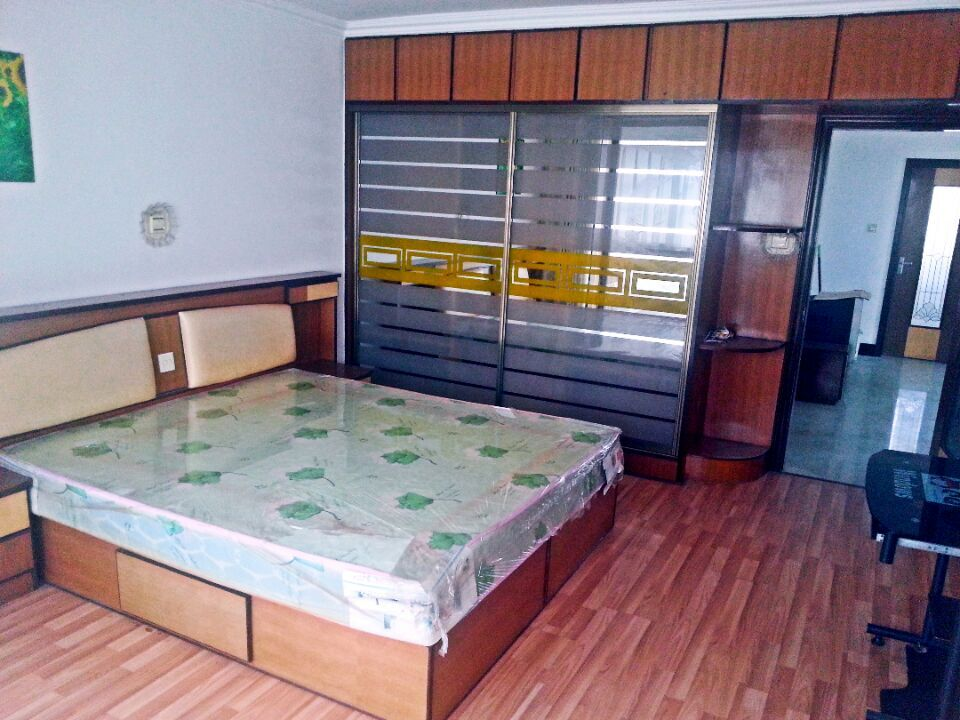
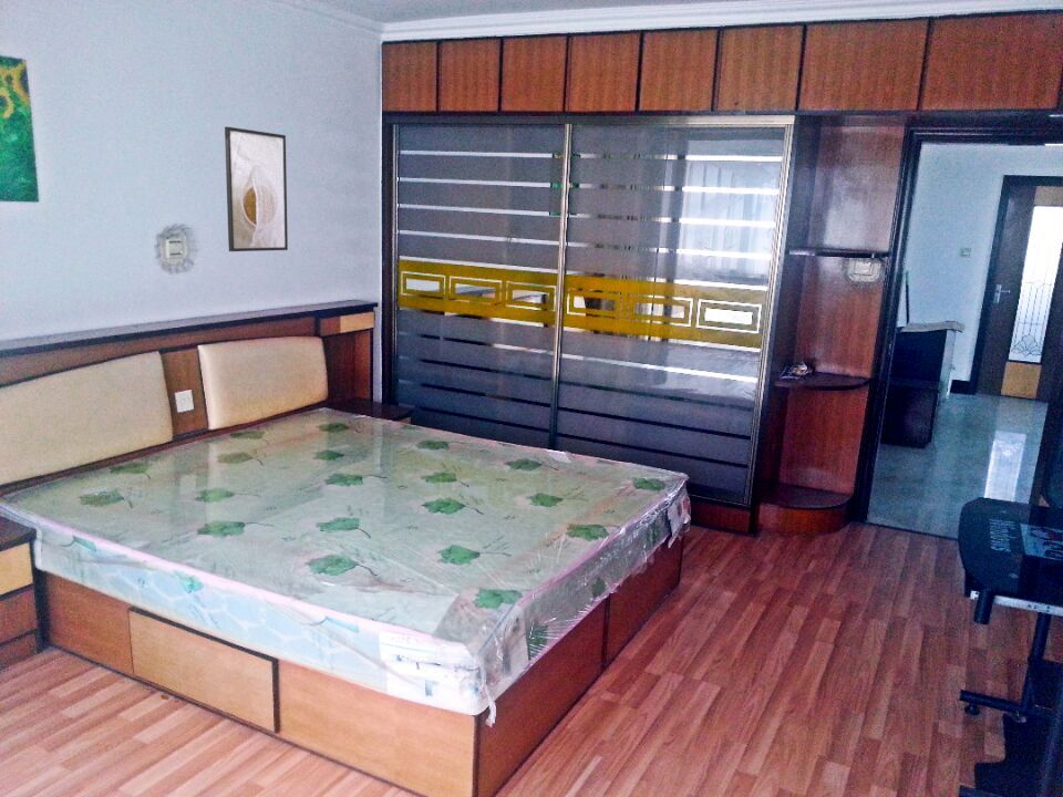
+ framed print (257, 192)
